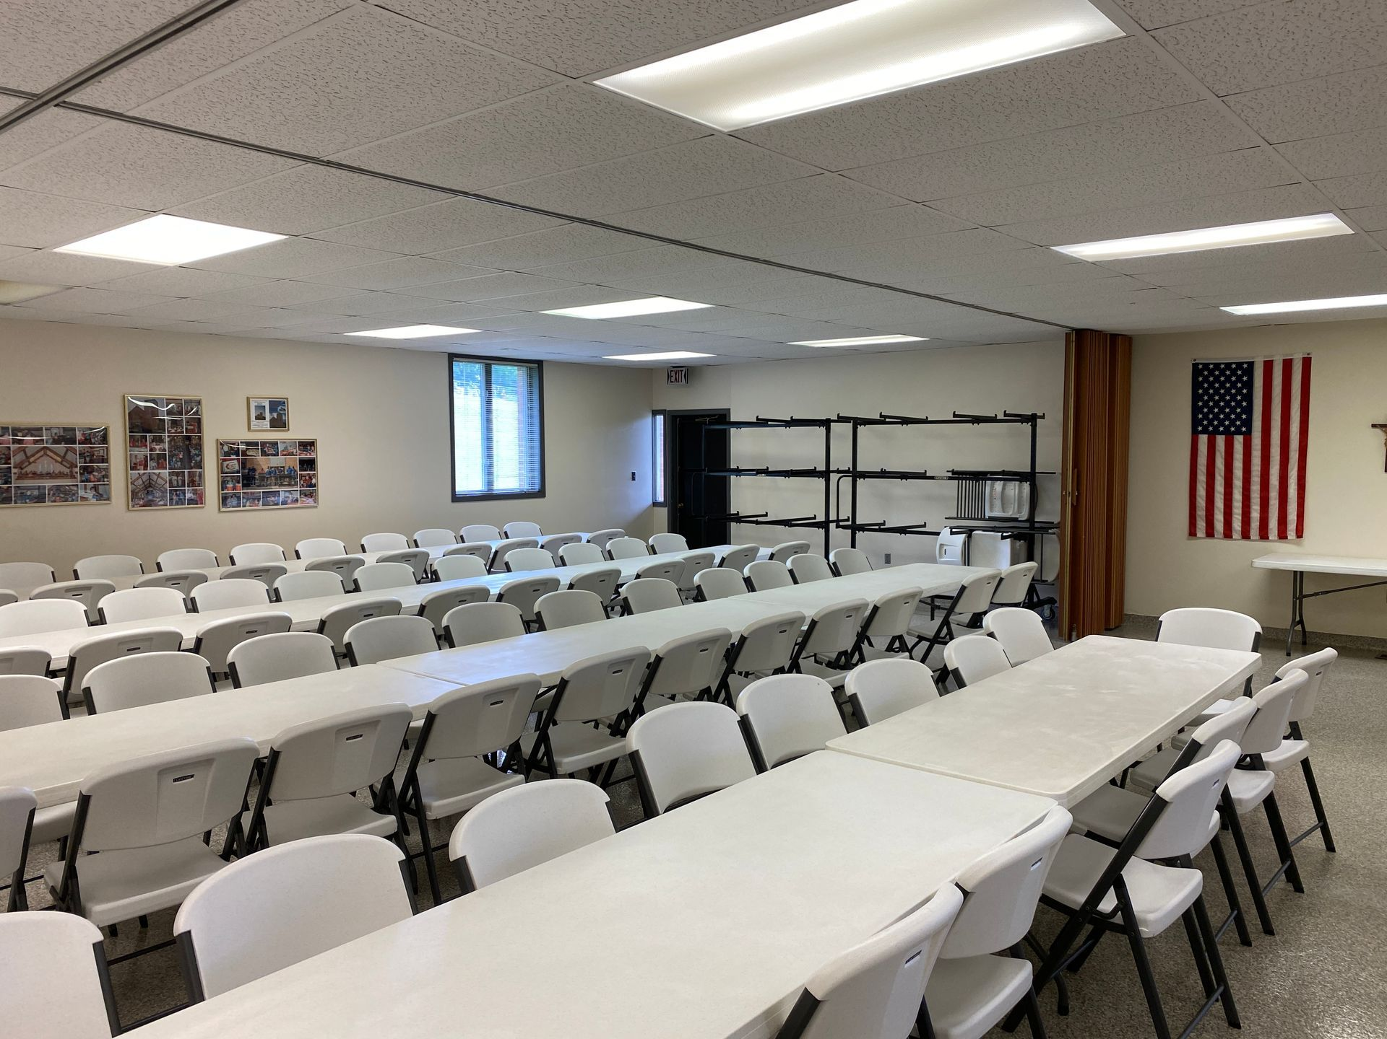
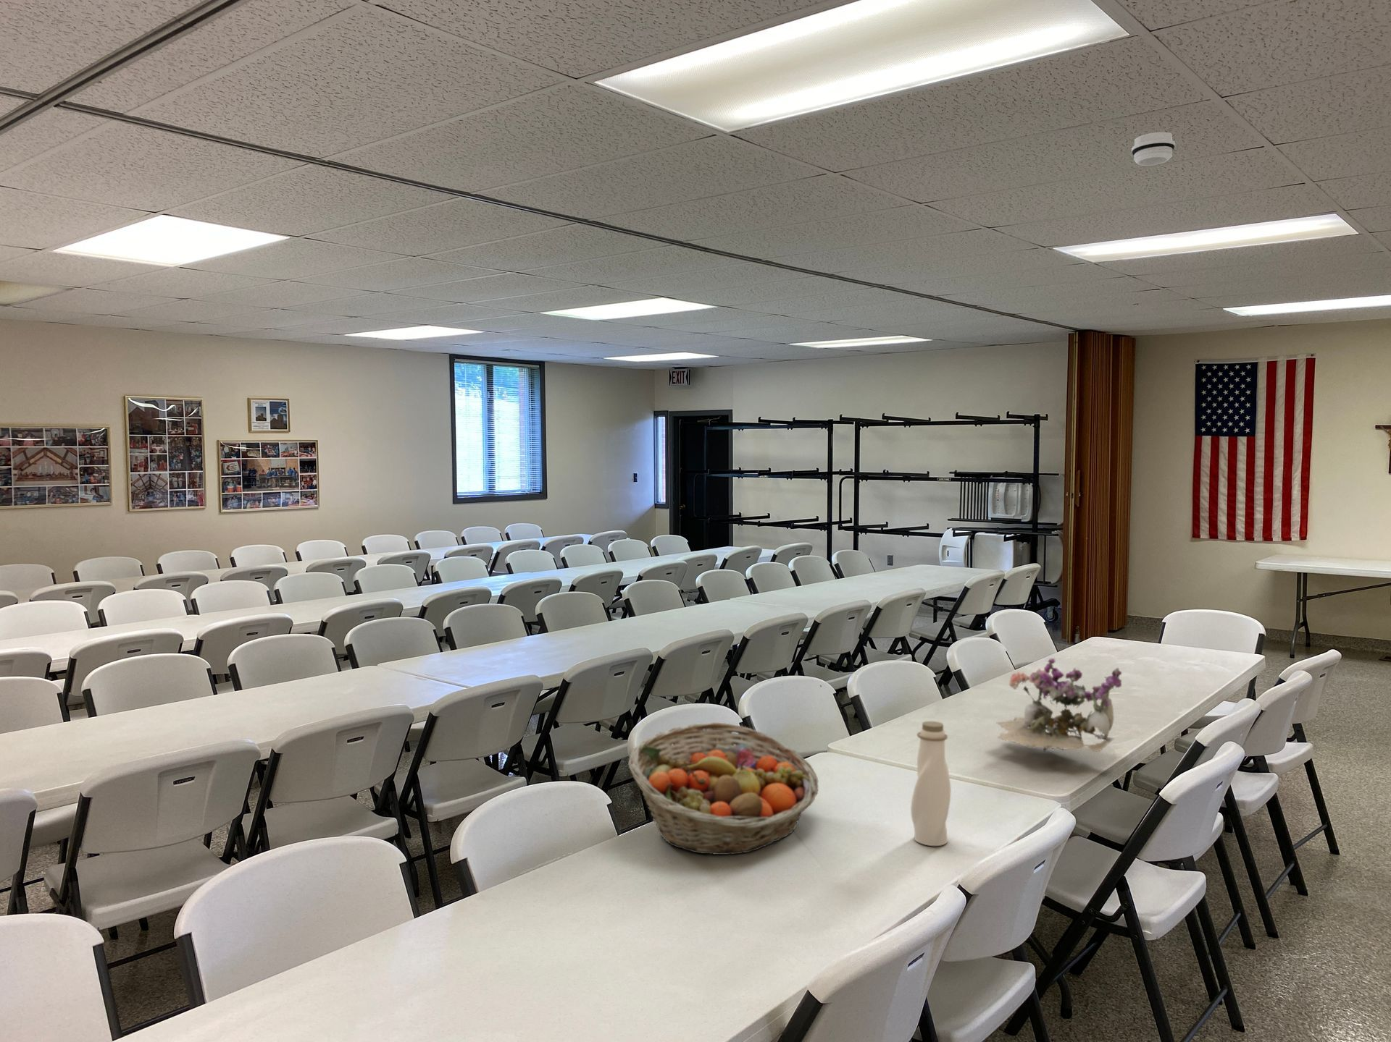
+ smoke detector (1152, 149)
+ water bottle (930, 780)
+ fruit basket (724, 785)
+ flower arrangement (1049, 708)
